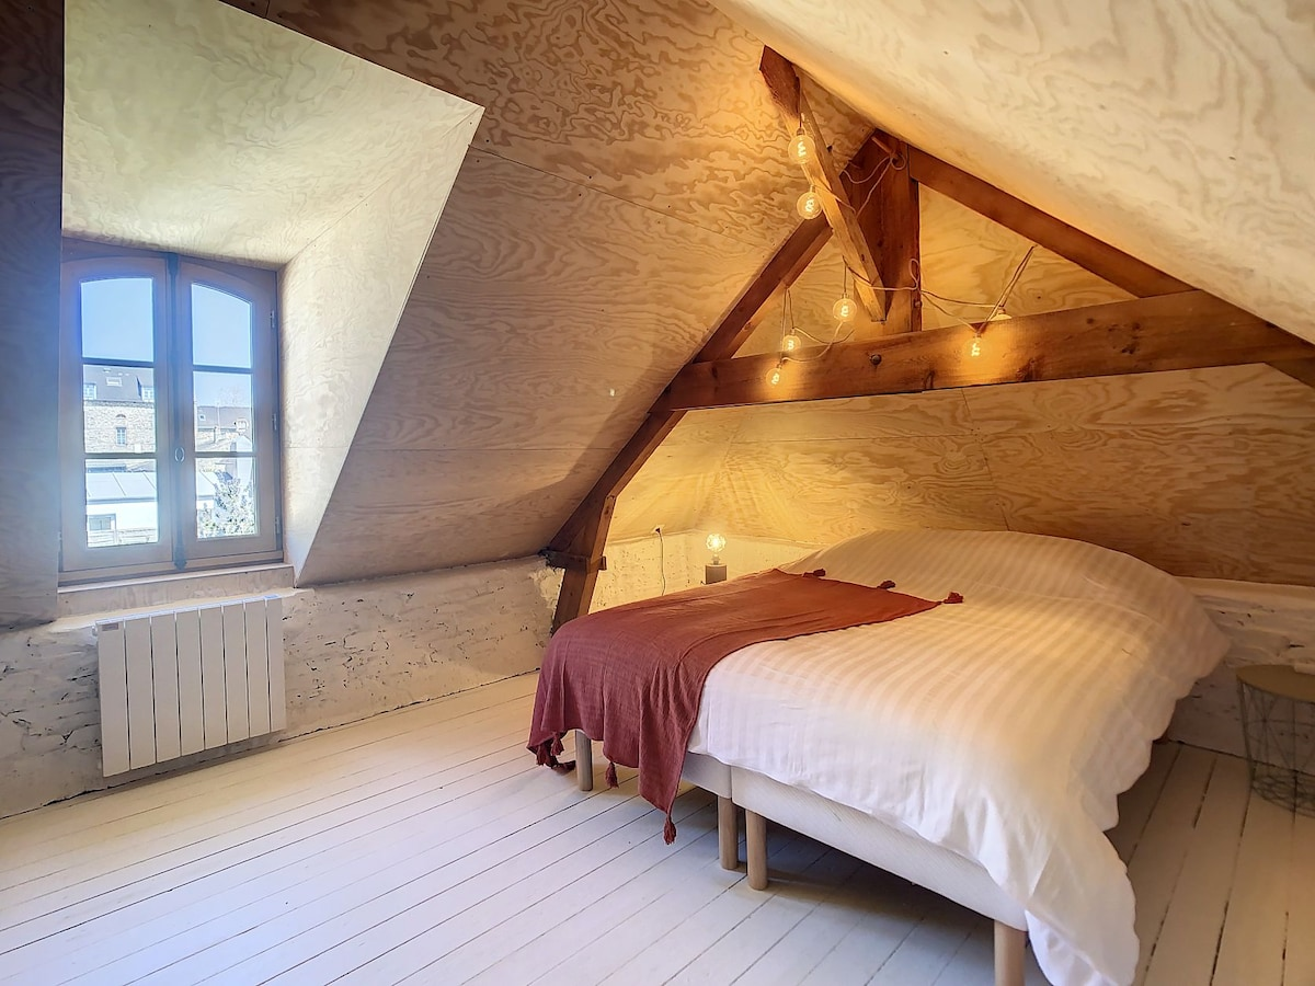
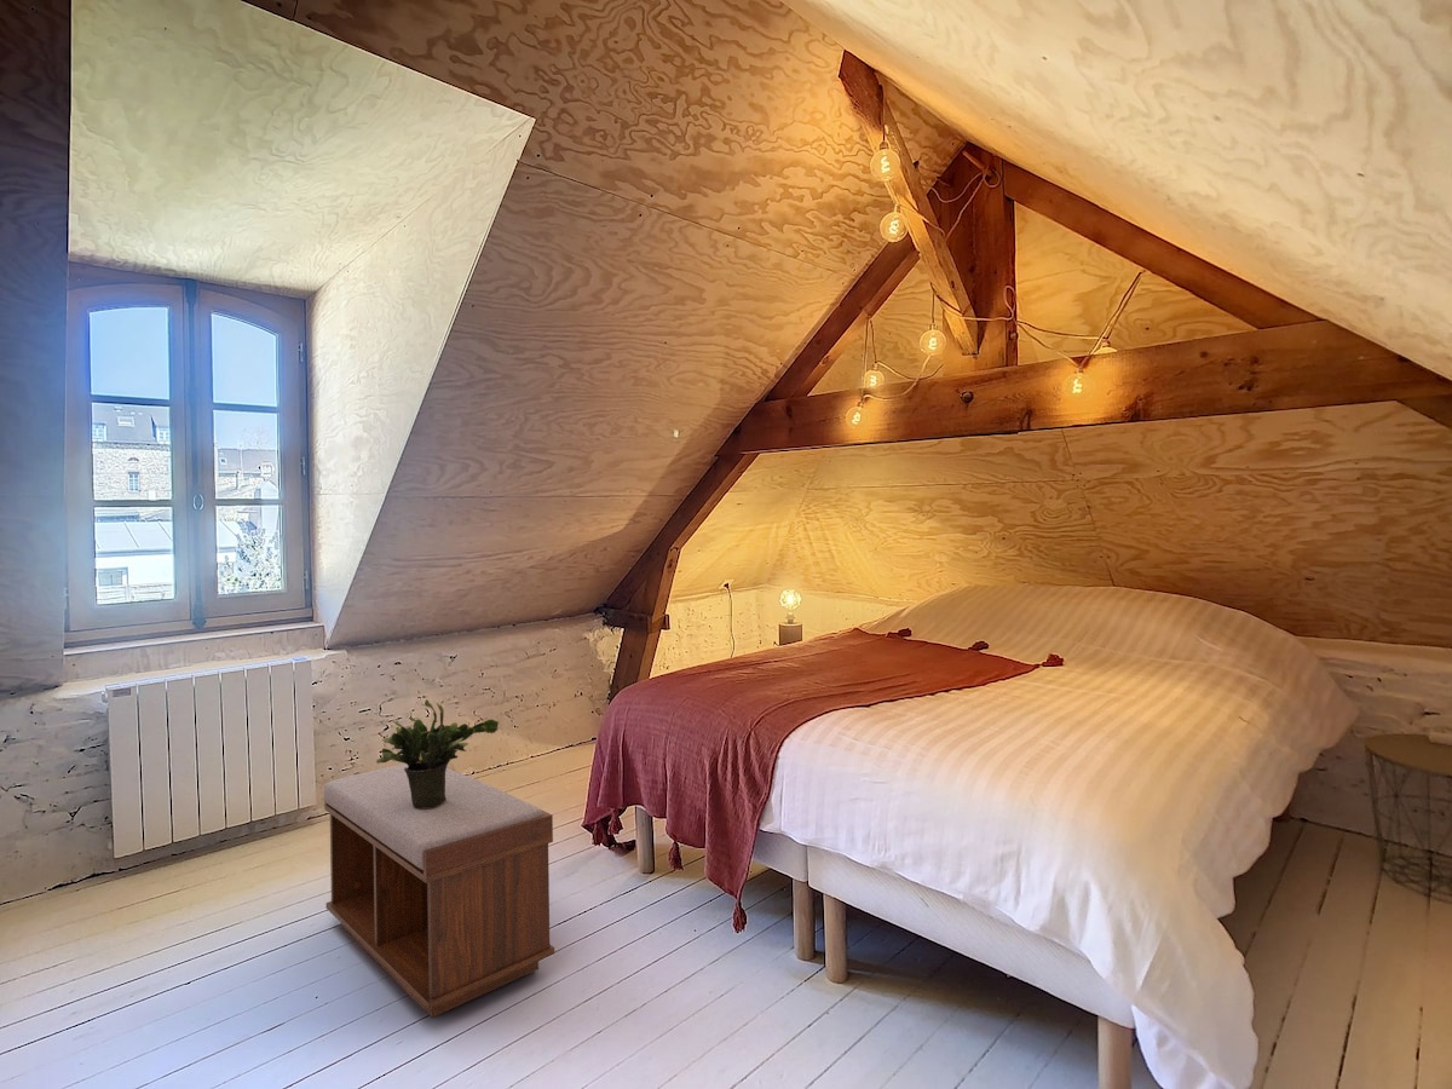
+ bench (430, 869)
+ potted plant (446, 748)
